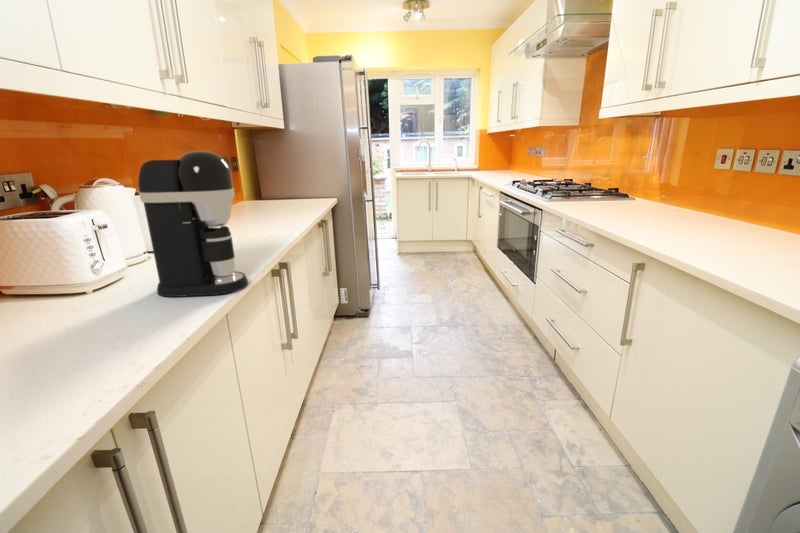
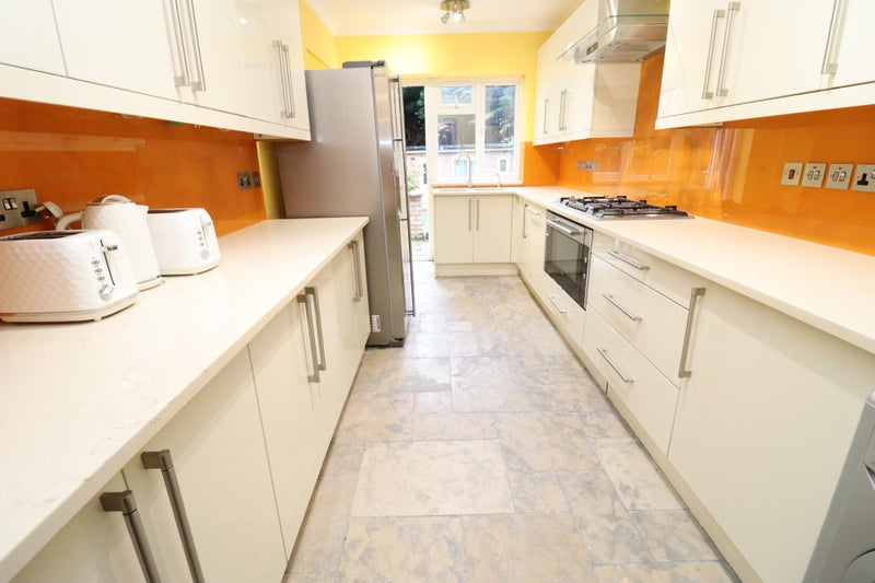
- coffee maker (193, 222)
